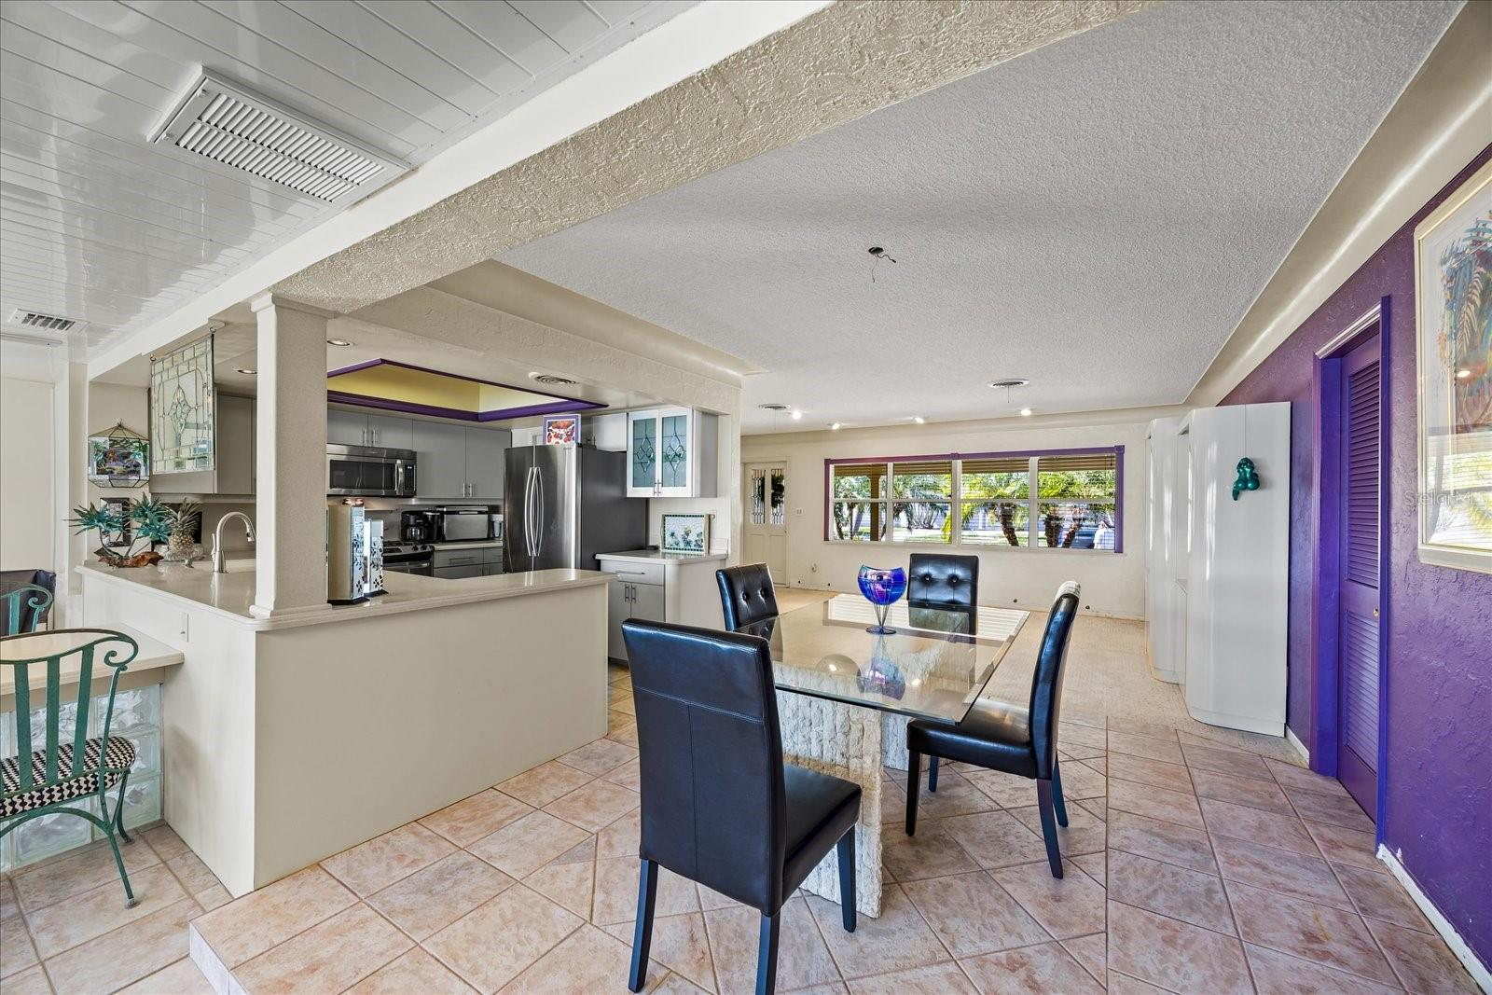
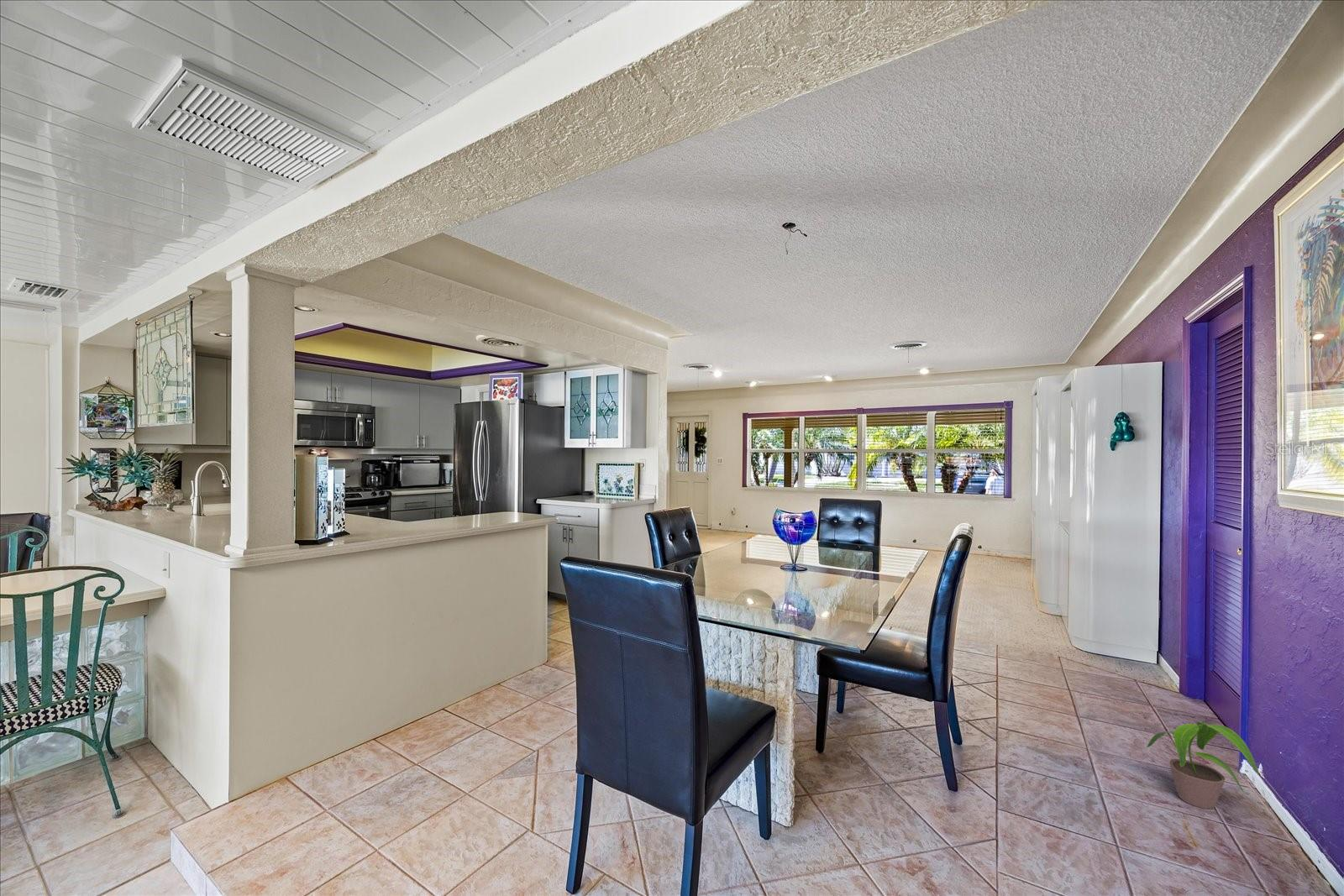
+ potted plant (1198, 762)
